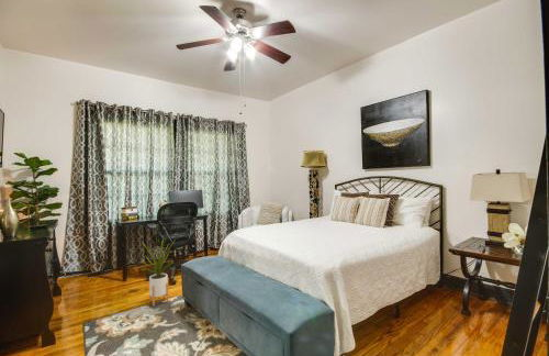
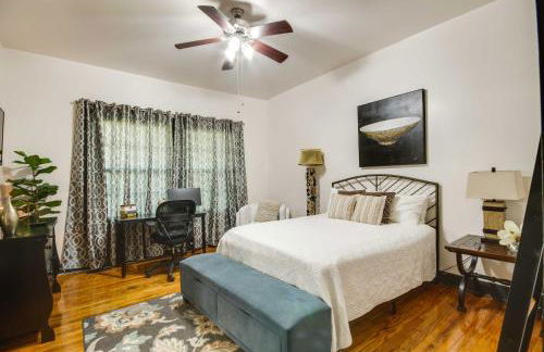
- house plant (157, 268)
